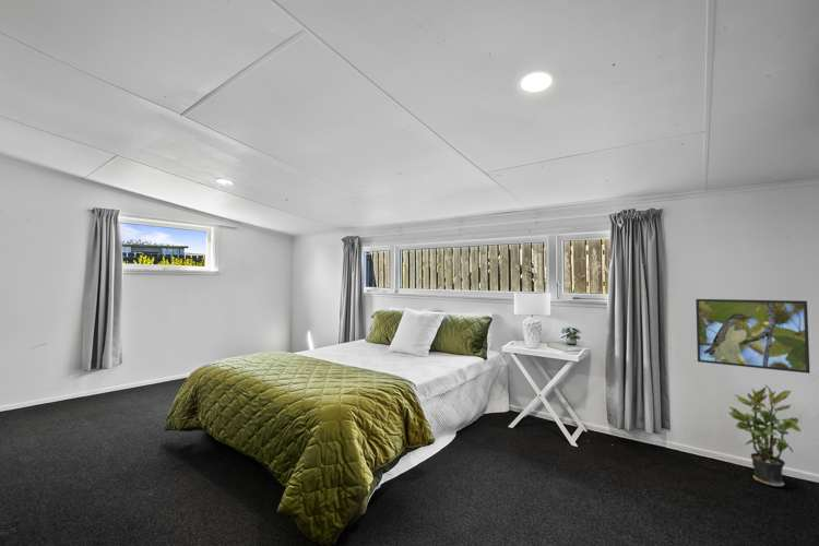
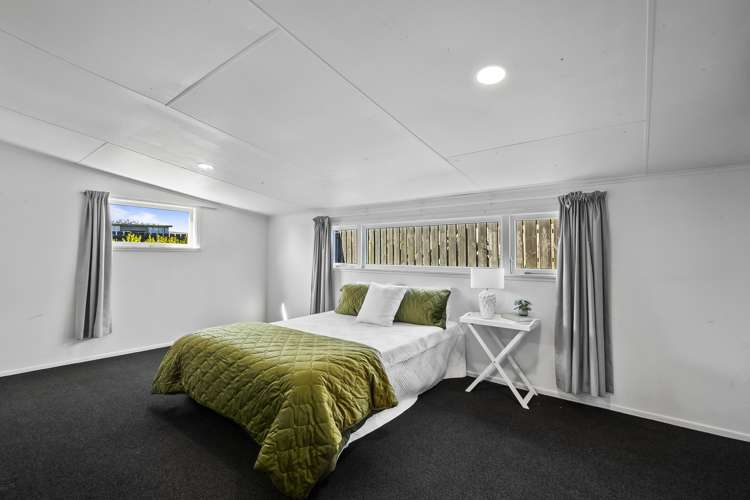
- potted plant (762, 431)
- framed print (748, 333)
